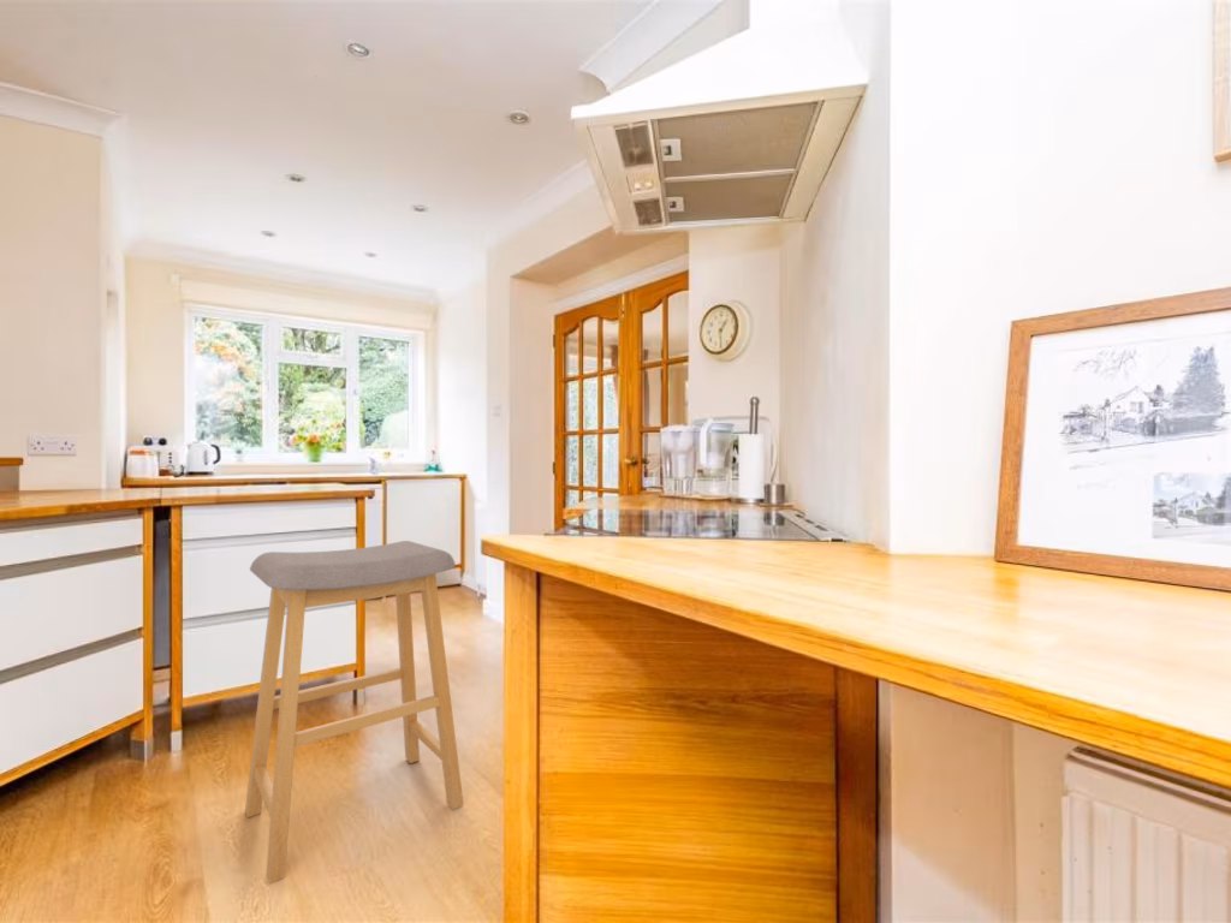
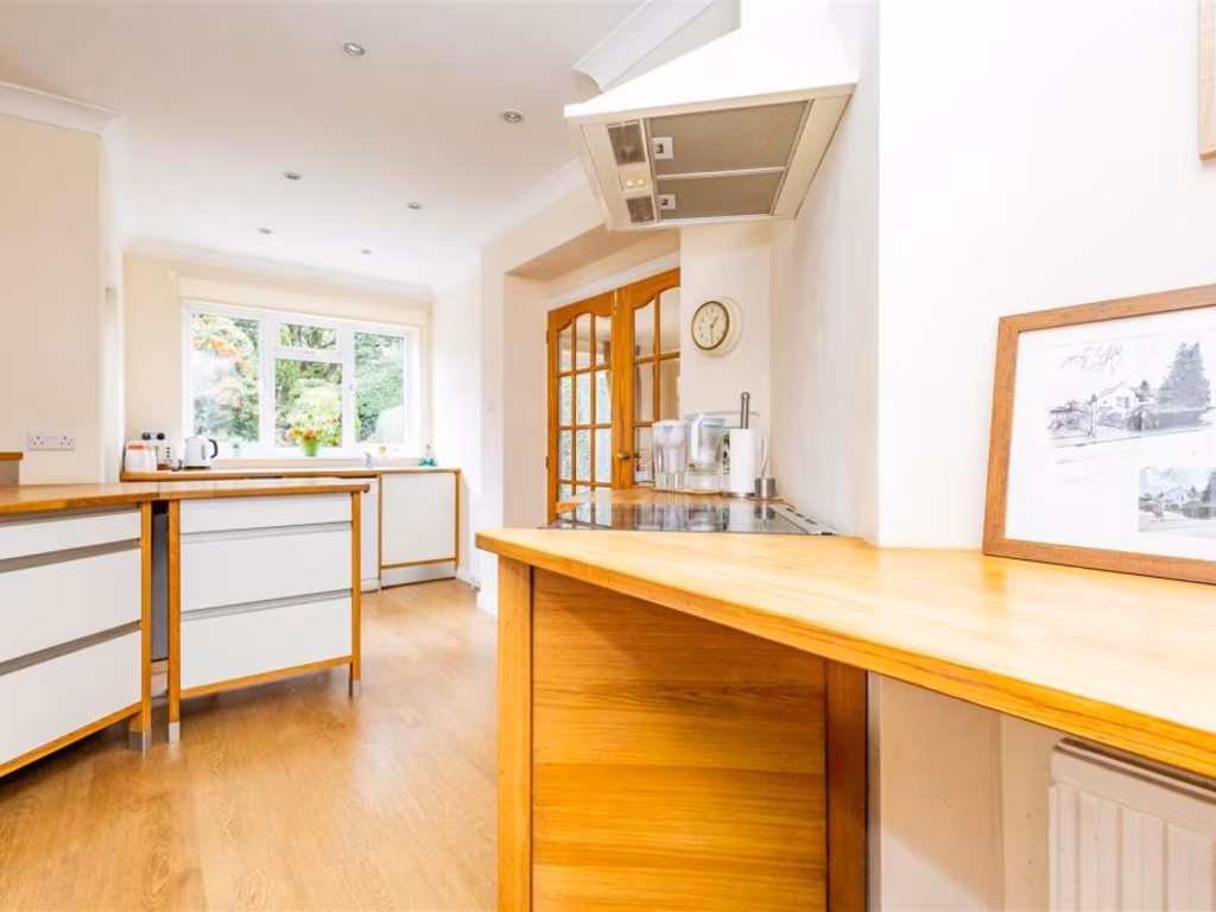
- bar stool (355, 679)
